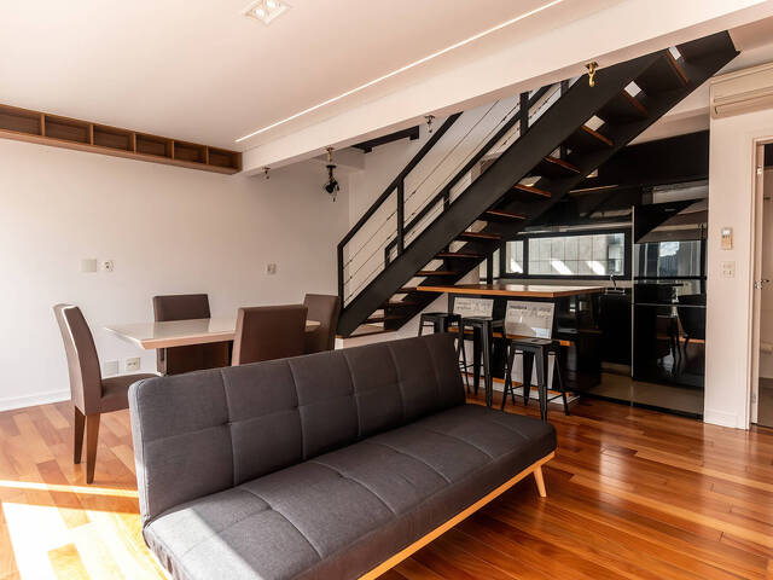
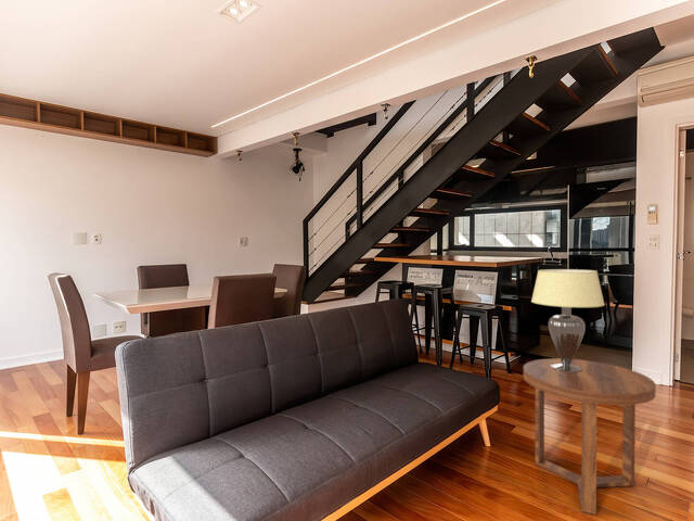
+ side table (583, 429)
+ lampshade (566, 319)
